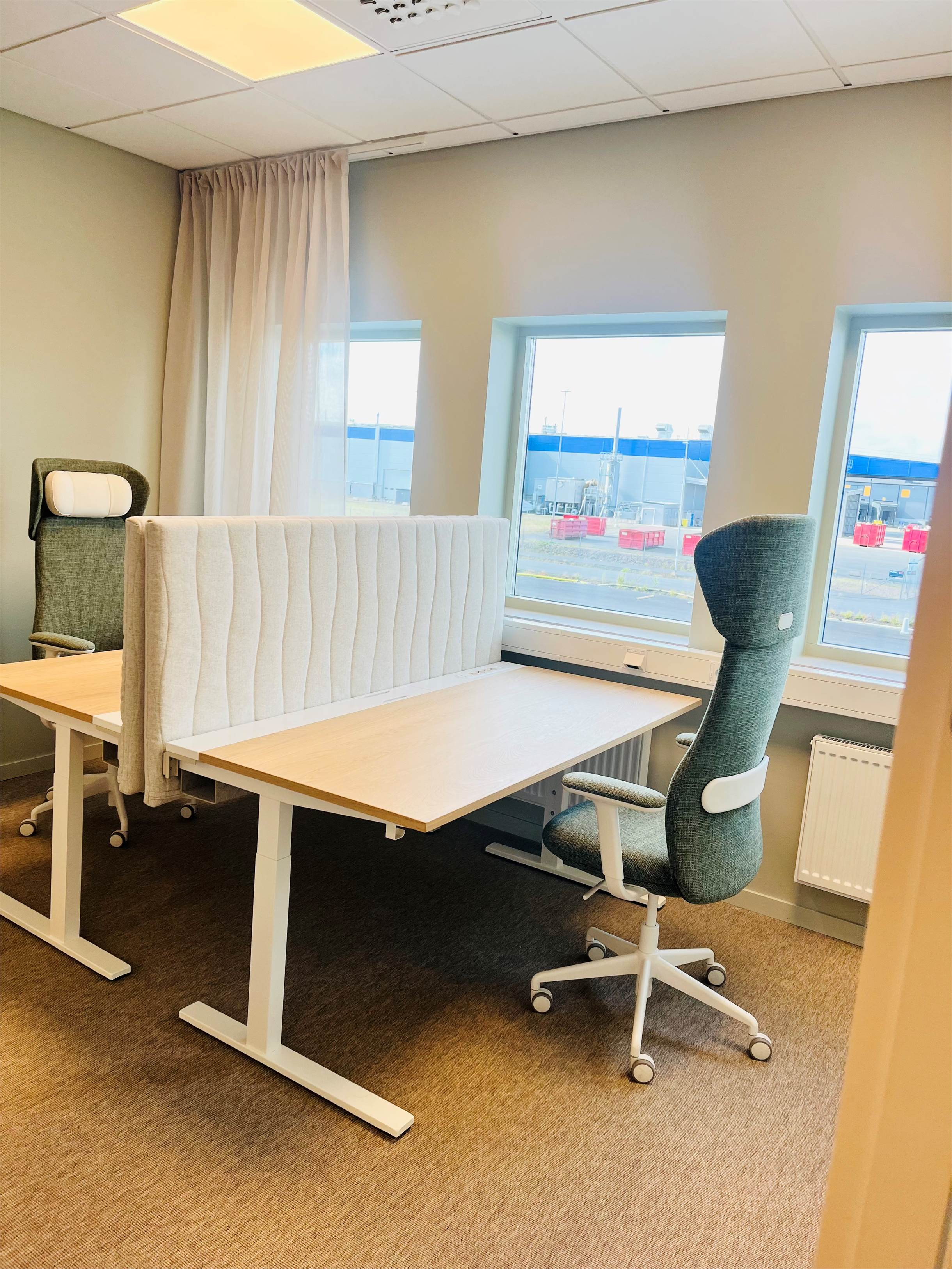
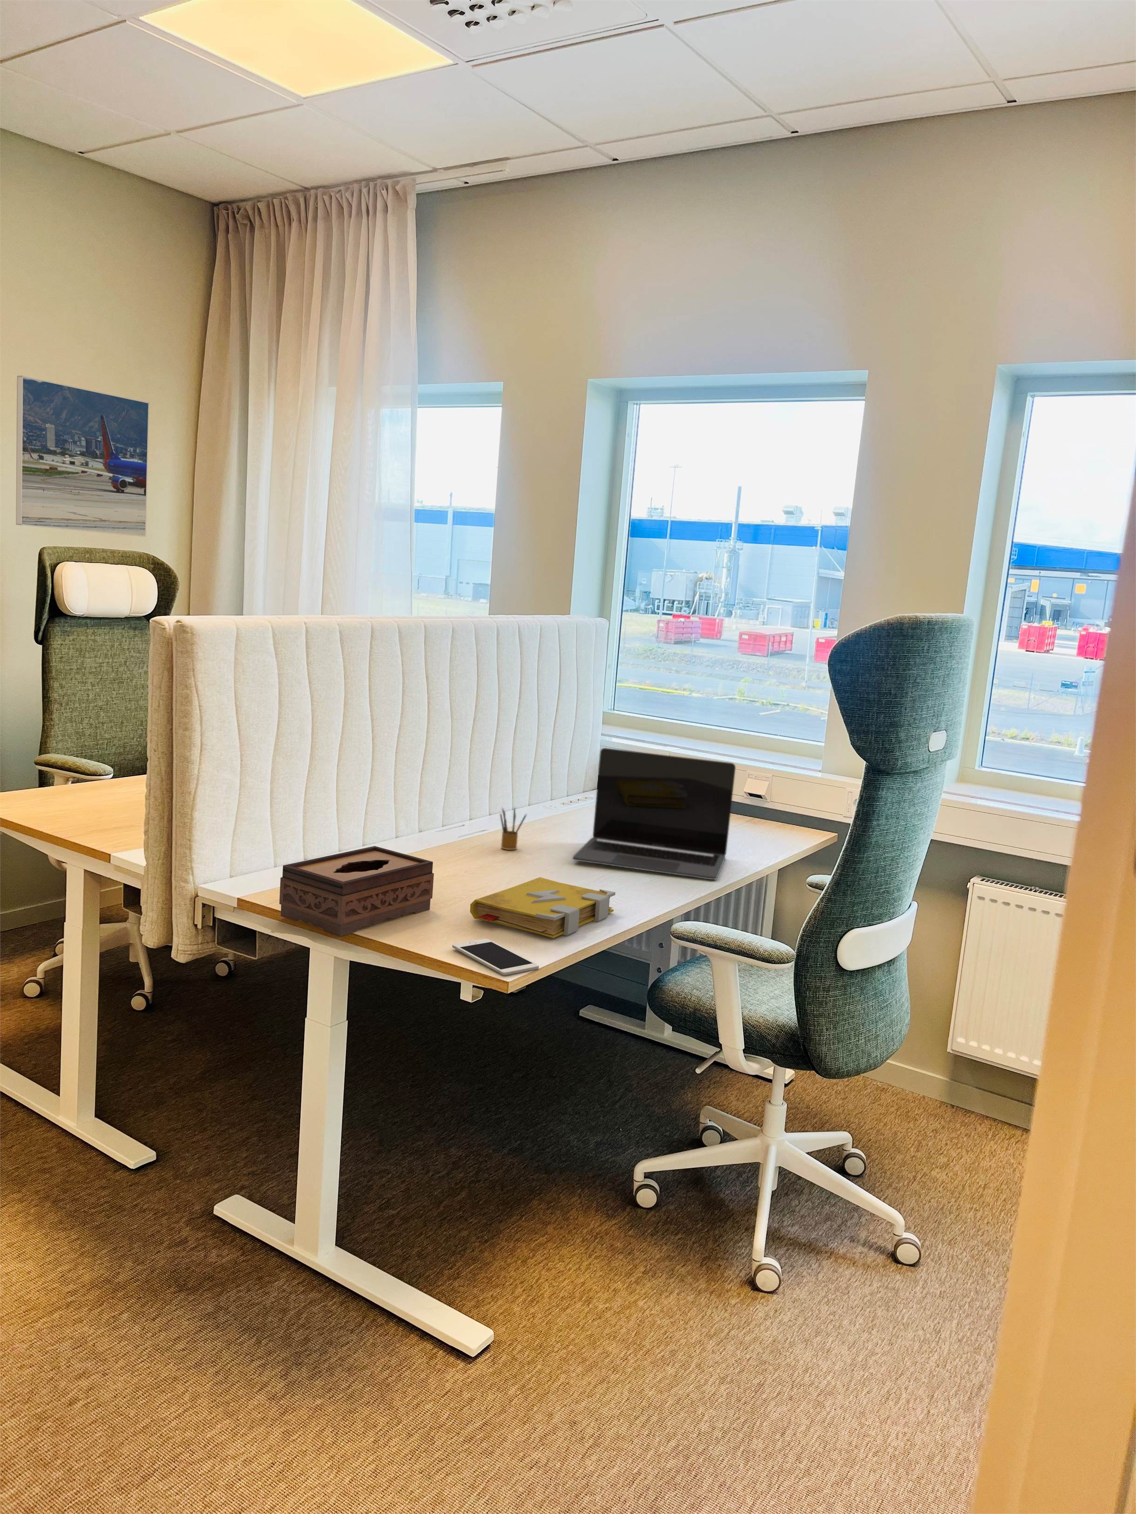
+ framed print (85, 461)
+ cell phone (494, 956)
+ spell book (543, 906)
+ laptop (655, 811)
+ tissue box (358, 888)
+ pencil box (512, 828)
